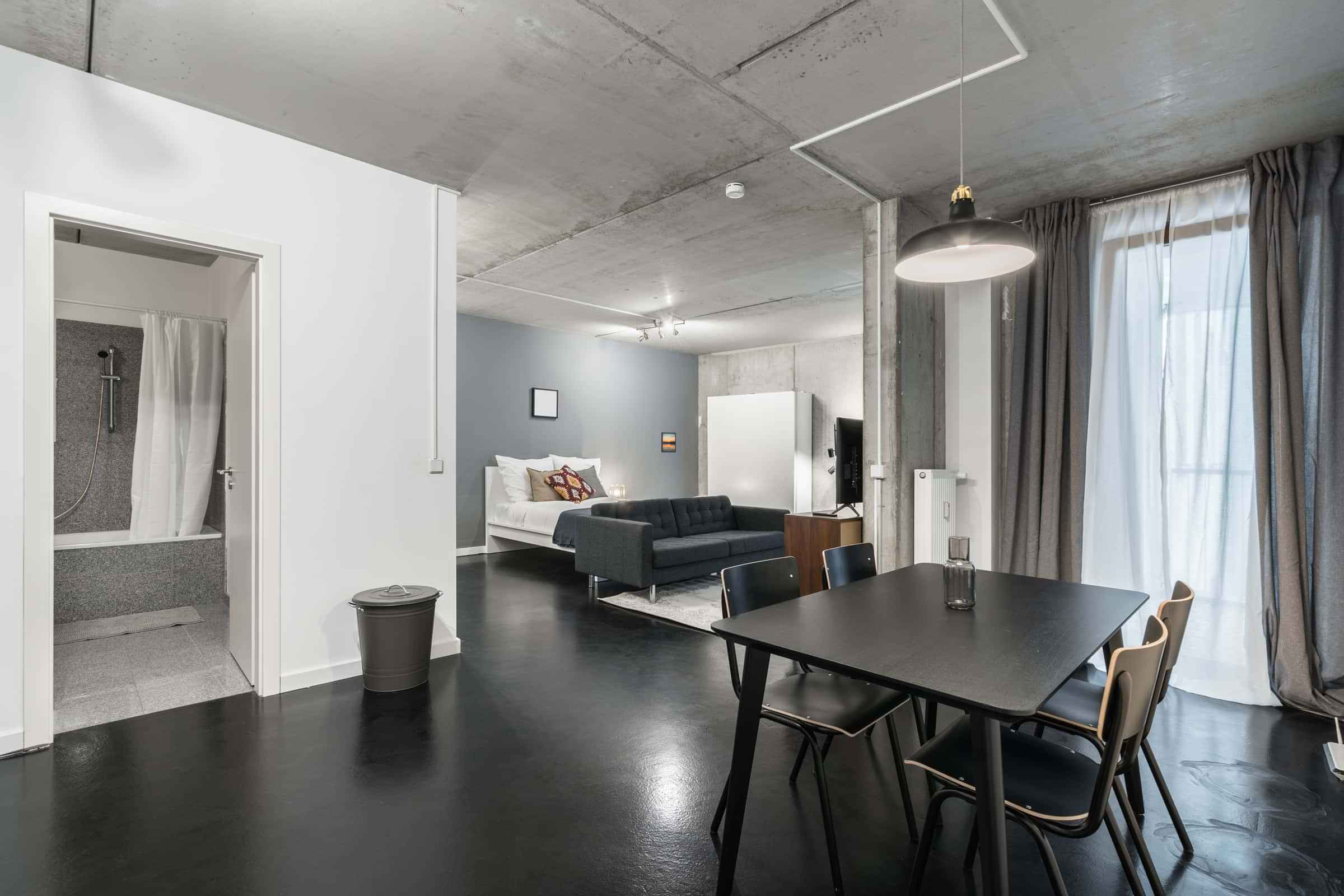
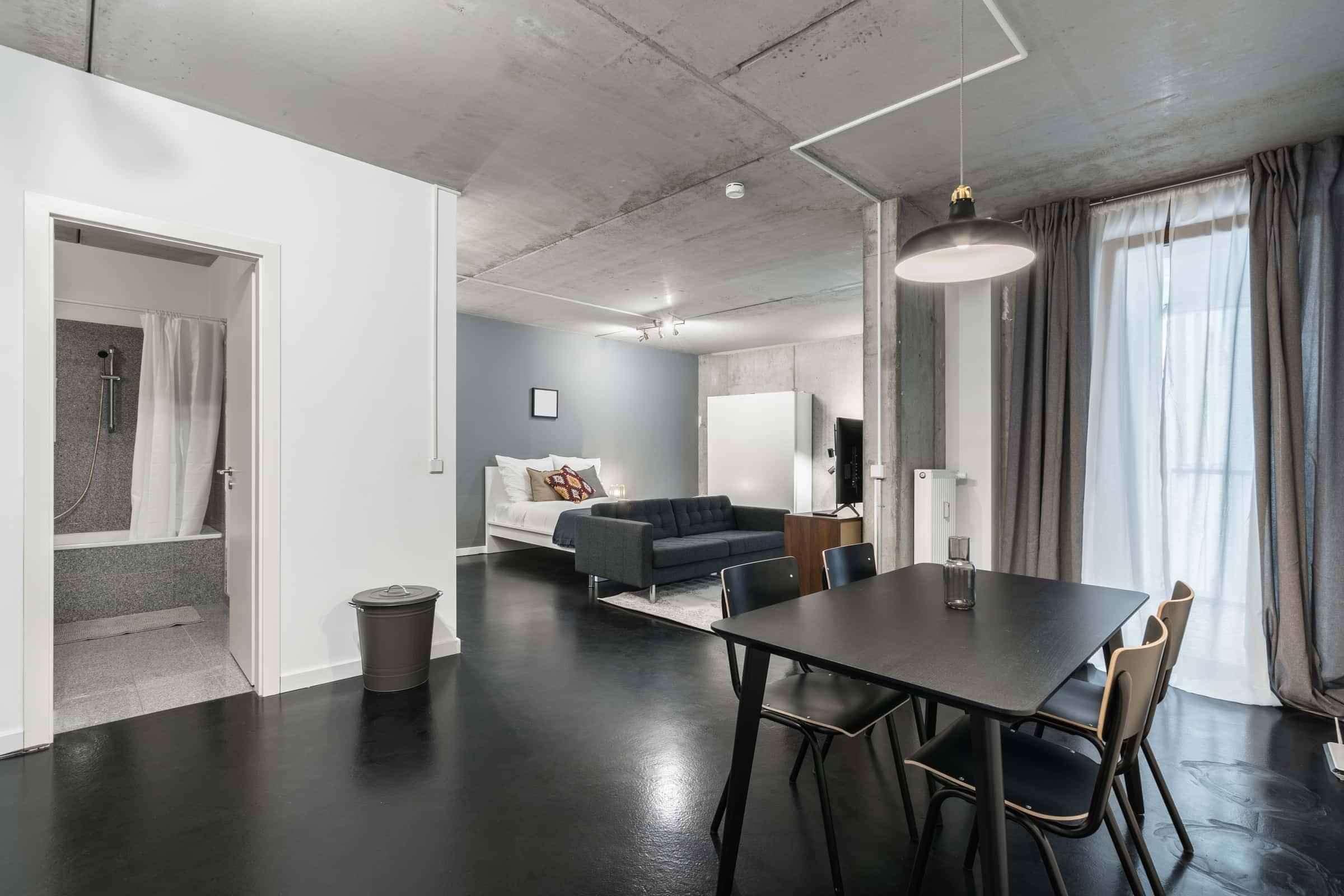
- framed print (669, 442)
